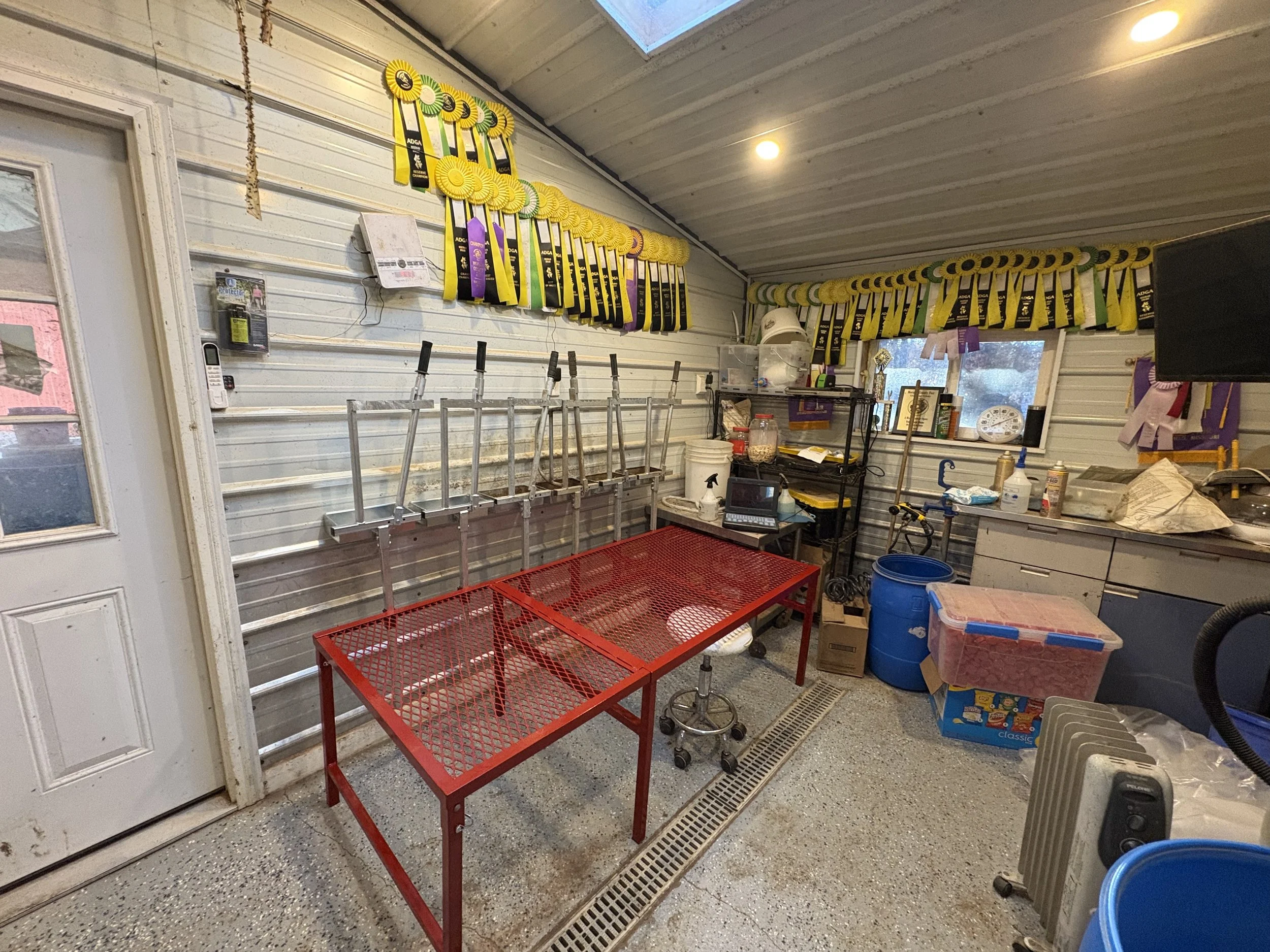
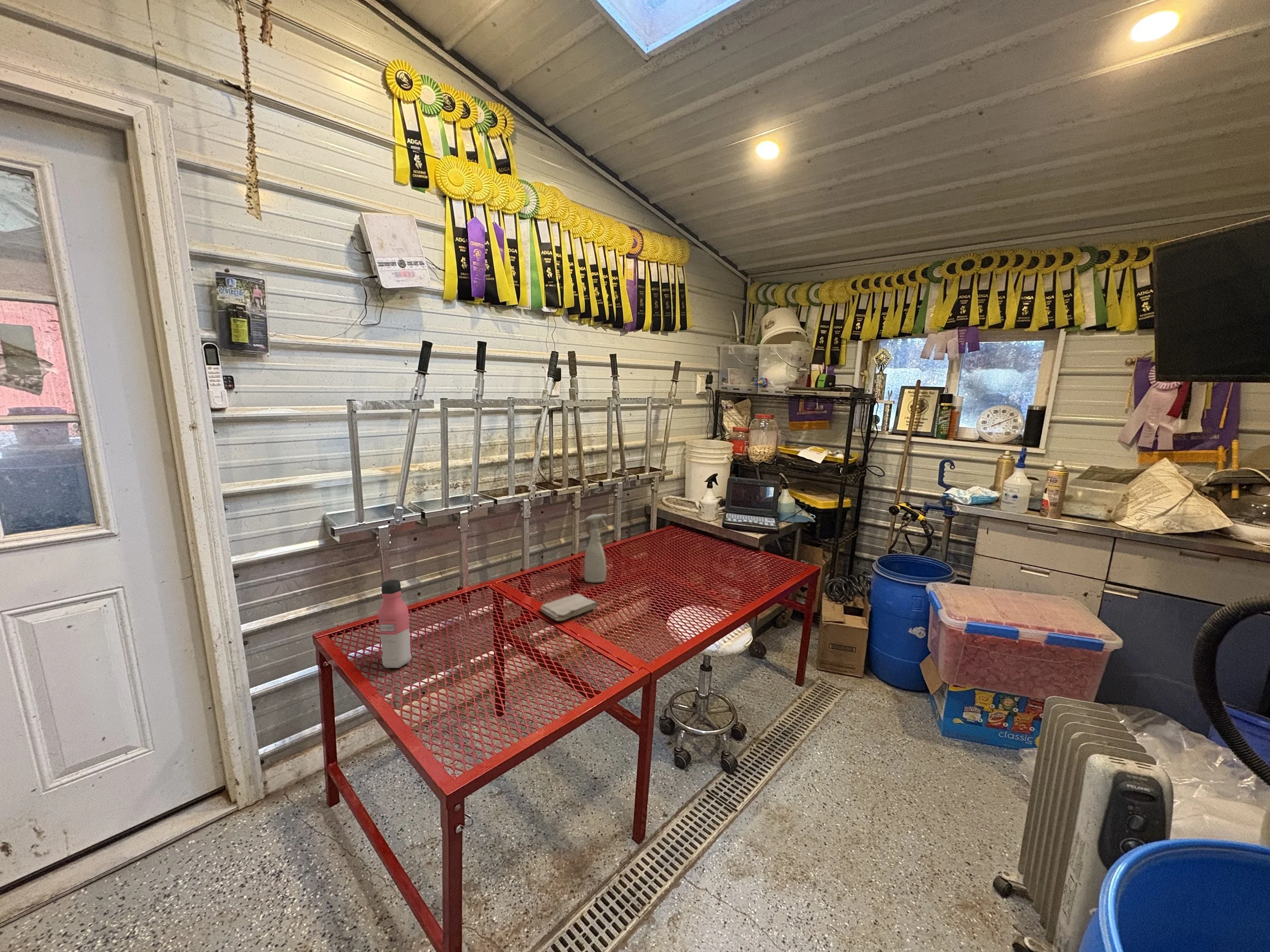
+ spray bottle (595, 547)
+ water bottle (394, 622)
+ washcloth (568, 606)
